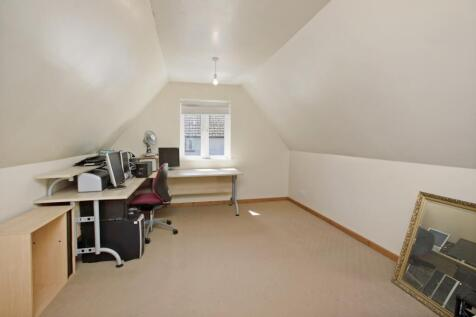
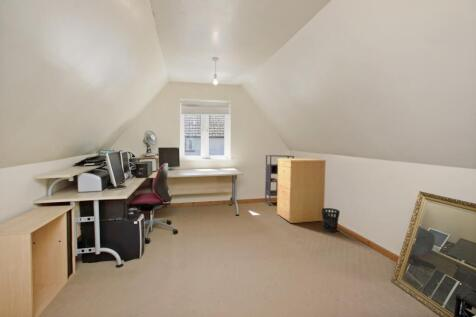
+ bookshelf (277, 179)
+ wastebasket (330, 220)
+ filing cabinet (300, 188)
